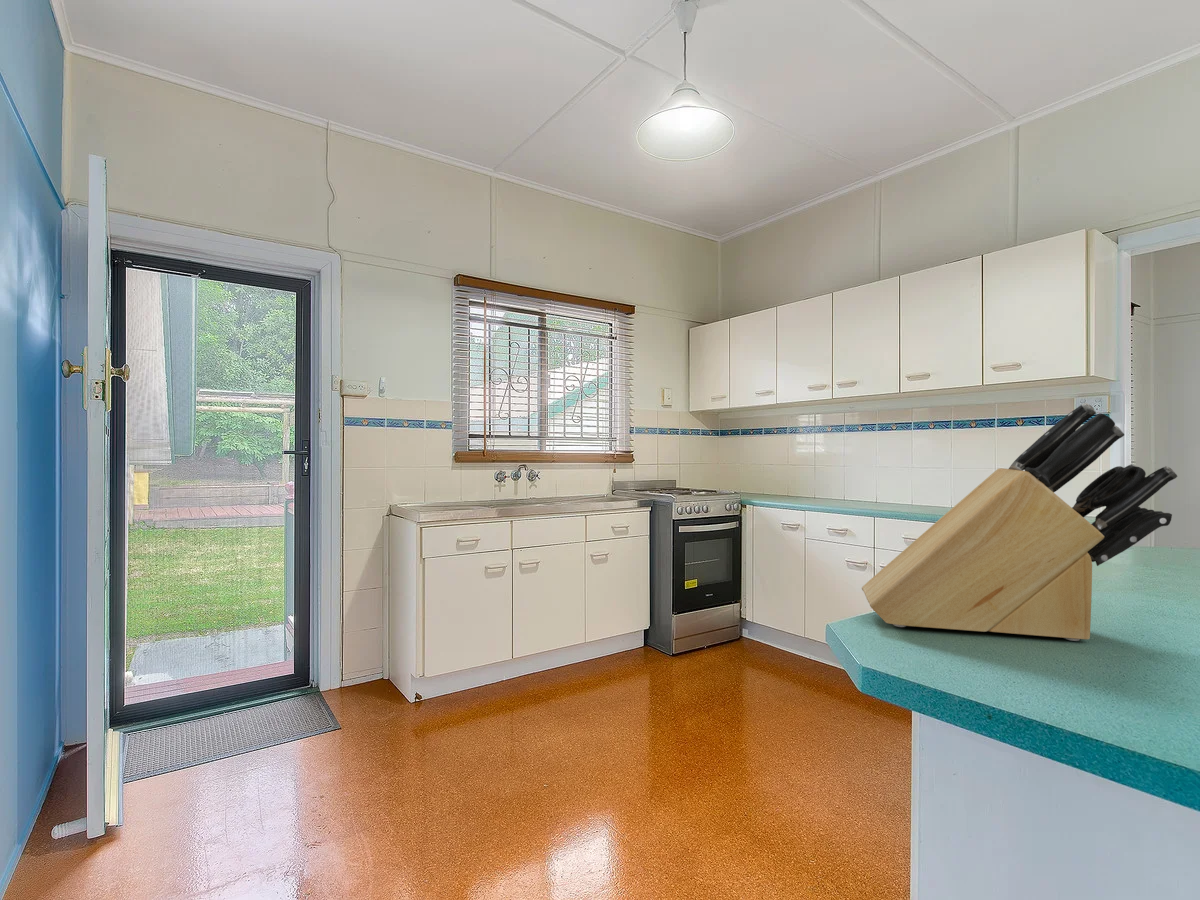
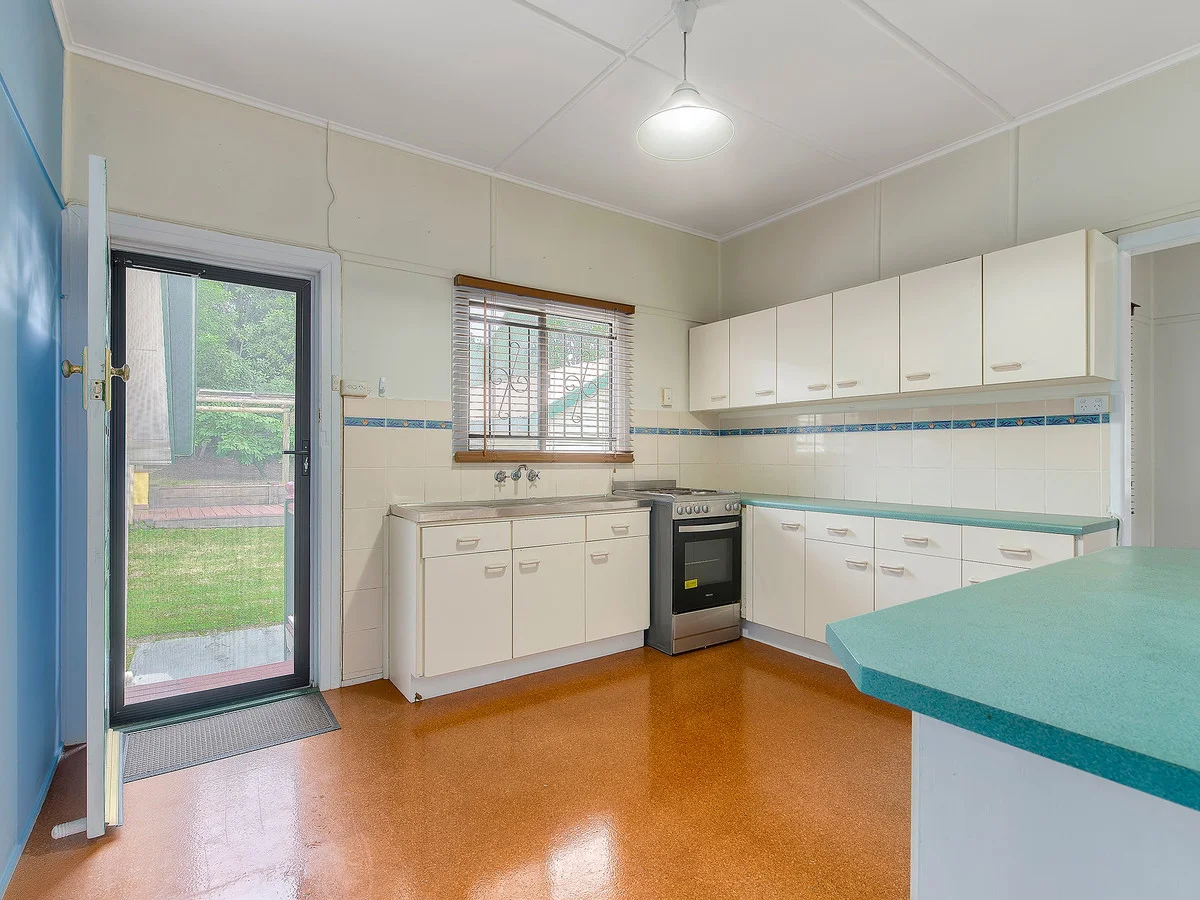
- knife block (1003, 515)
